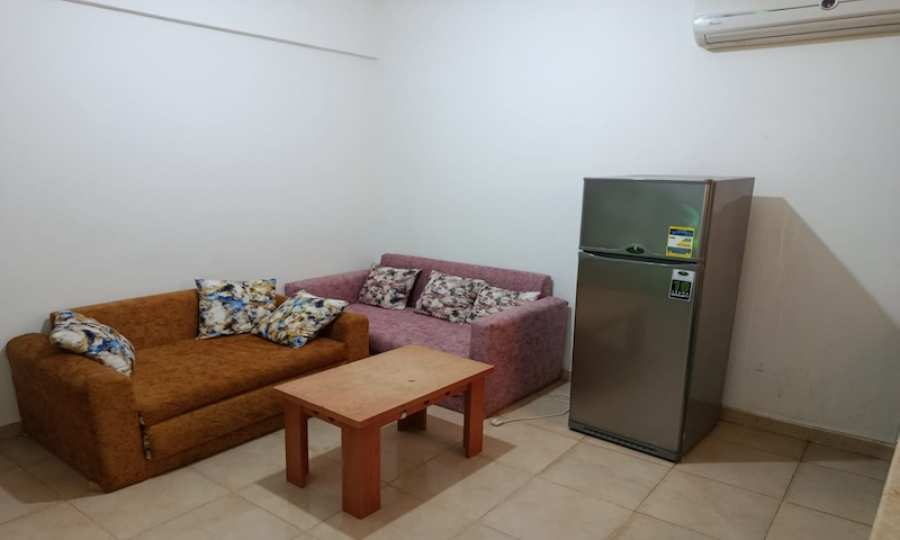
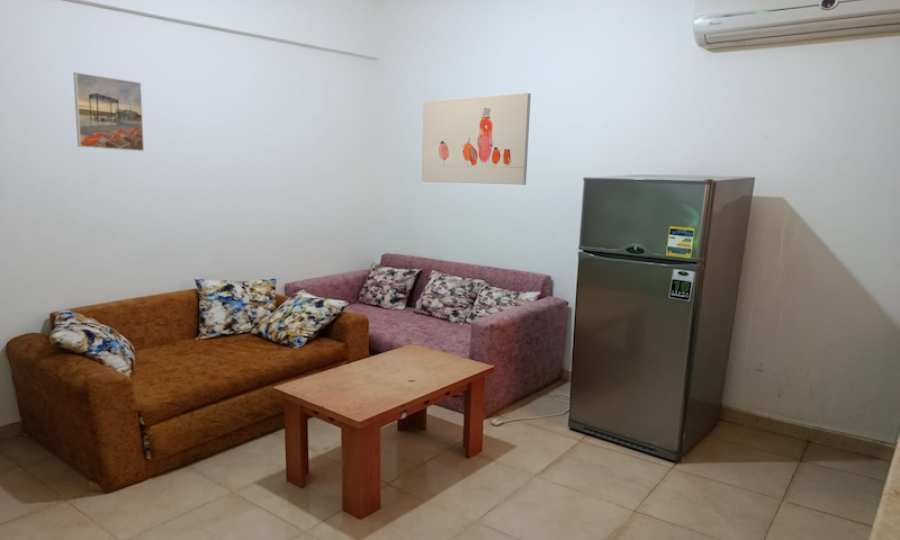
+ wall art (472, 140)
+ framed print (110, 113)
